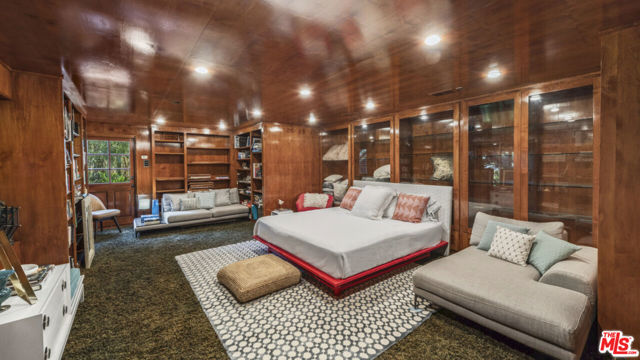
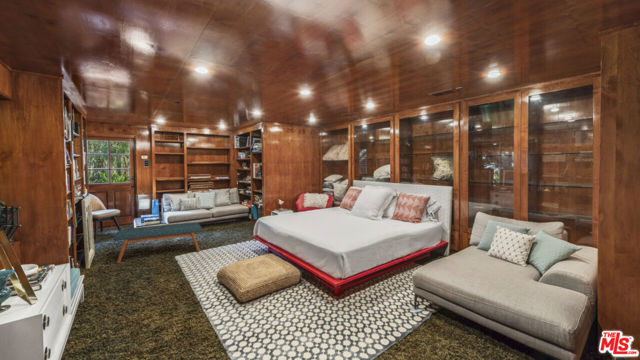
+ bench (159, 239)
